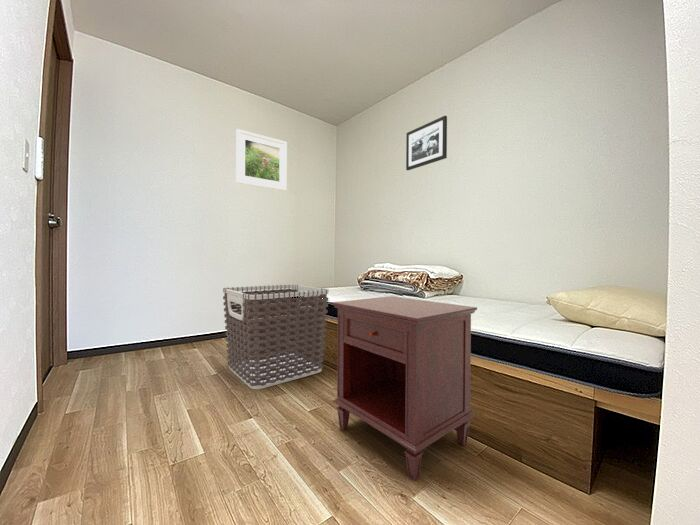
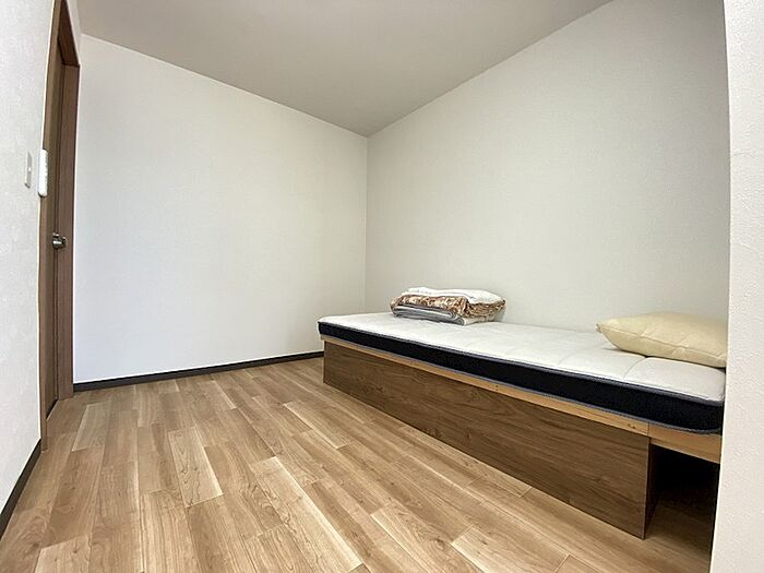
- nightstand (400, 369)
- picture frame (425, 144)
- clothes hamper (275, 328)
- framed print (262, 161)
